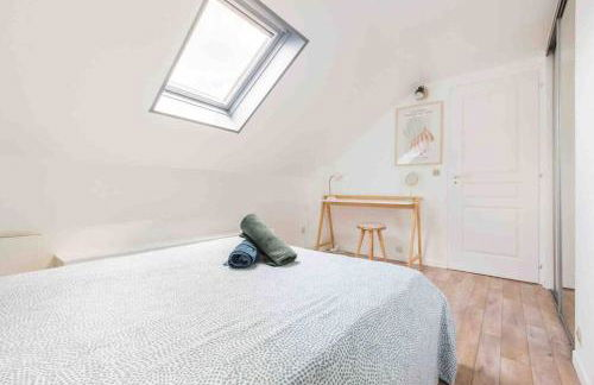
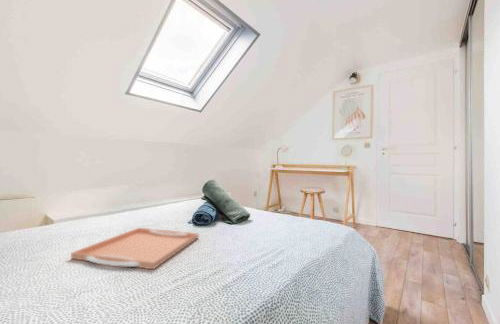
+ serving tray (144, 244)
